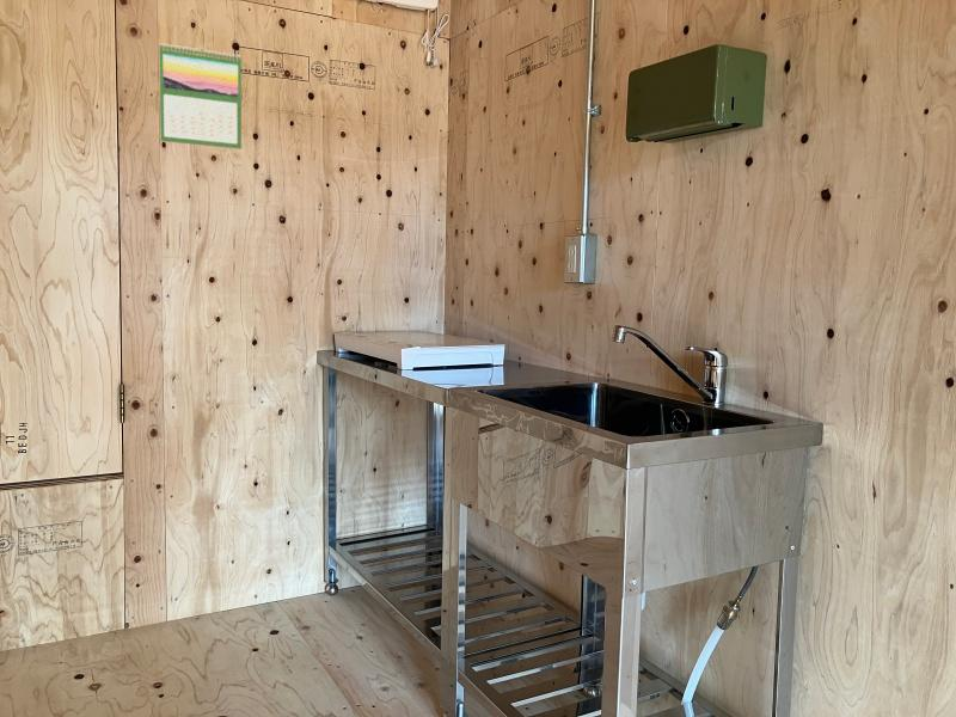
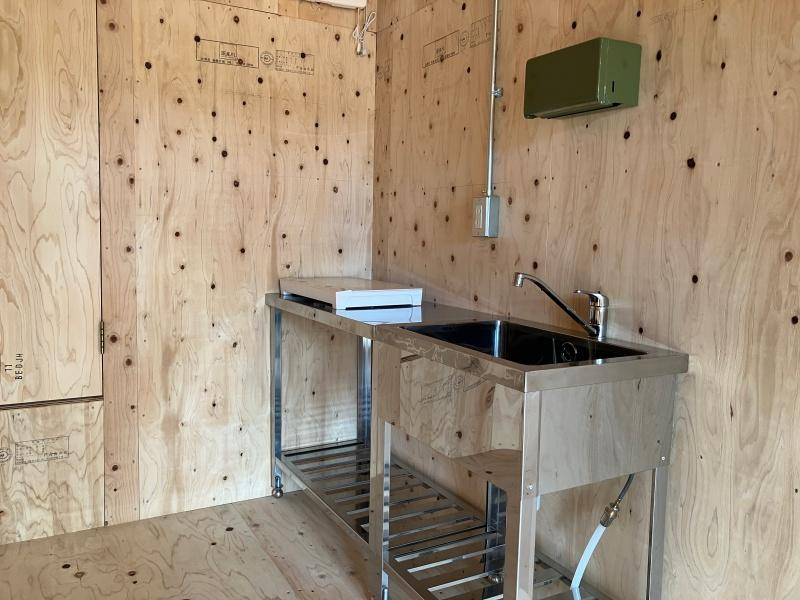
- calendar (201, 96)
